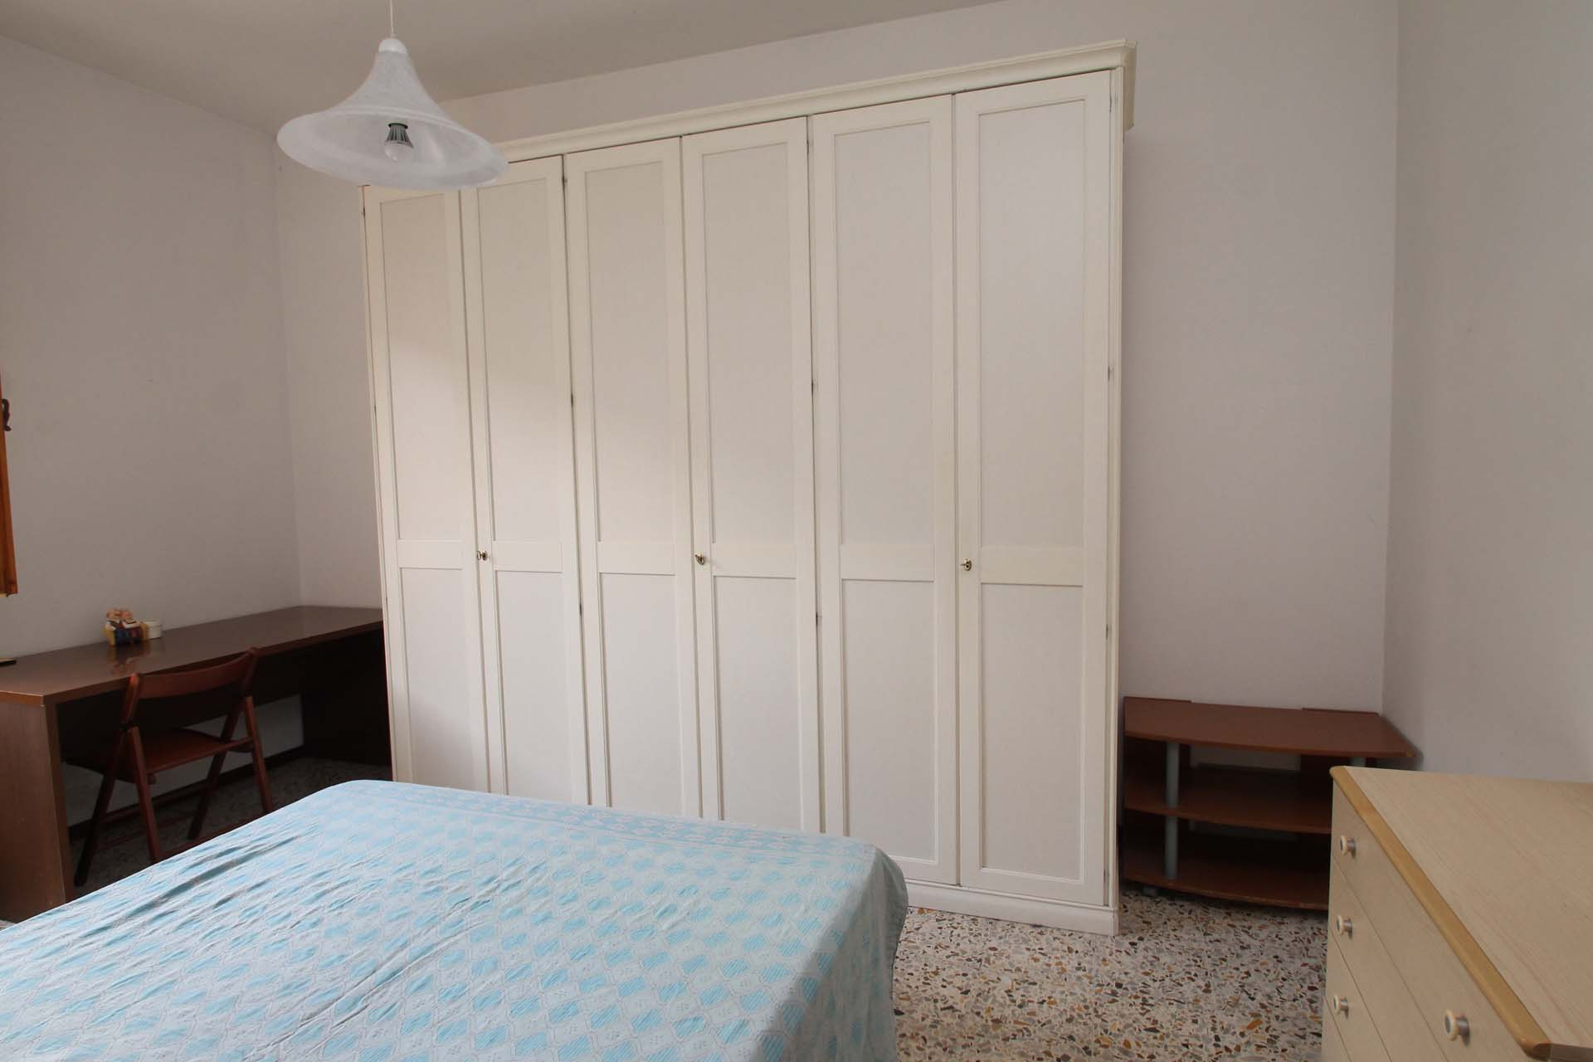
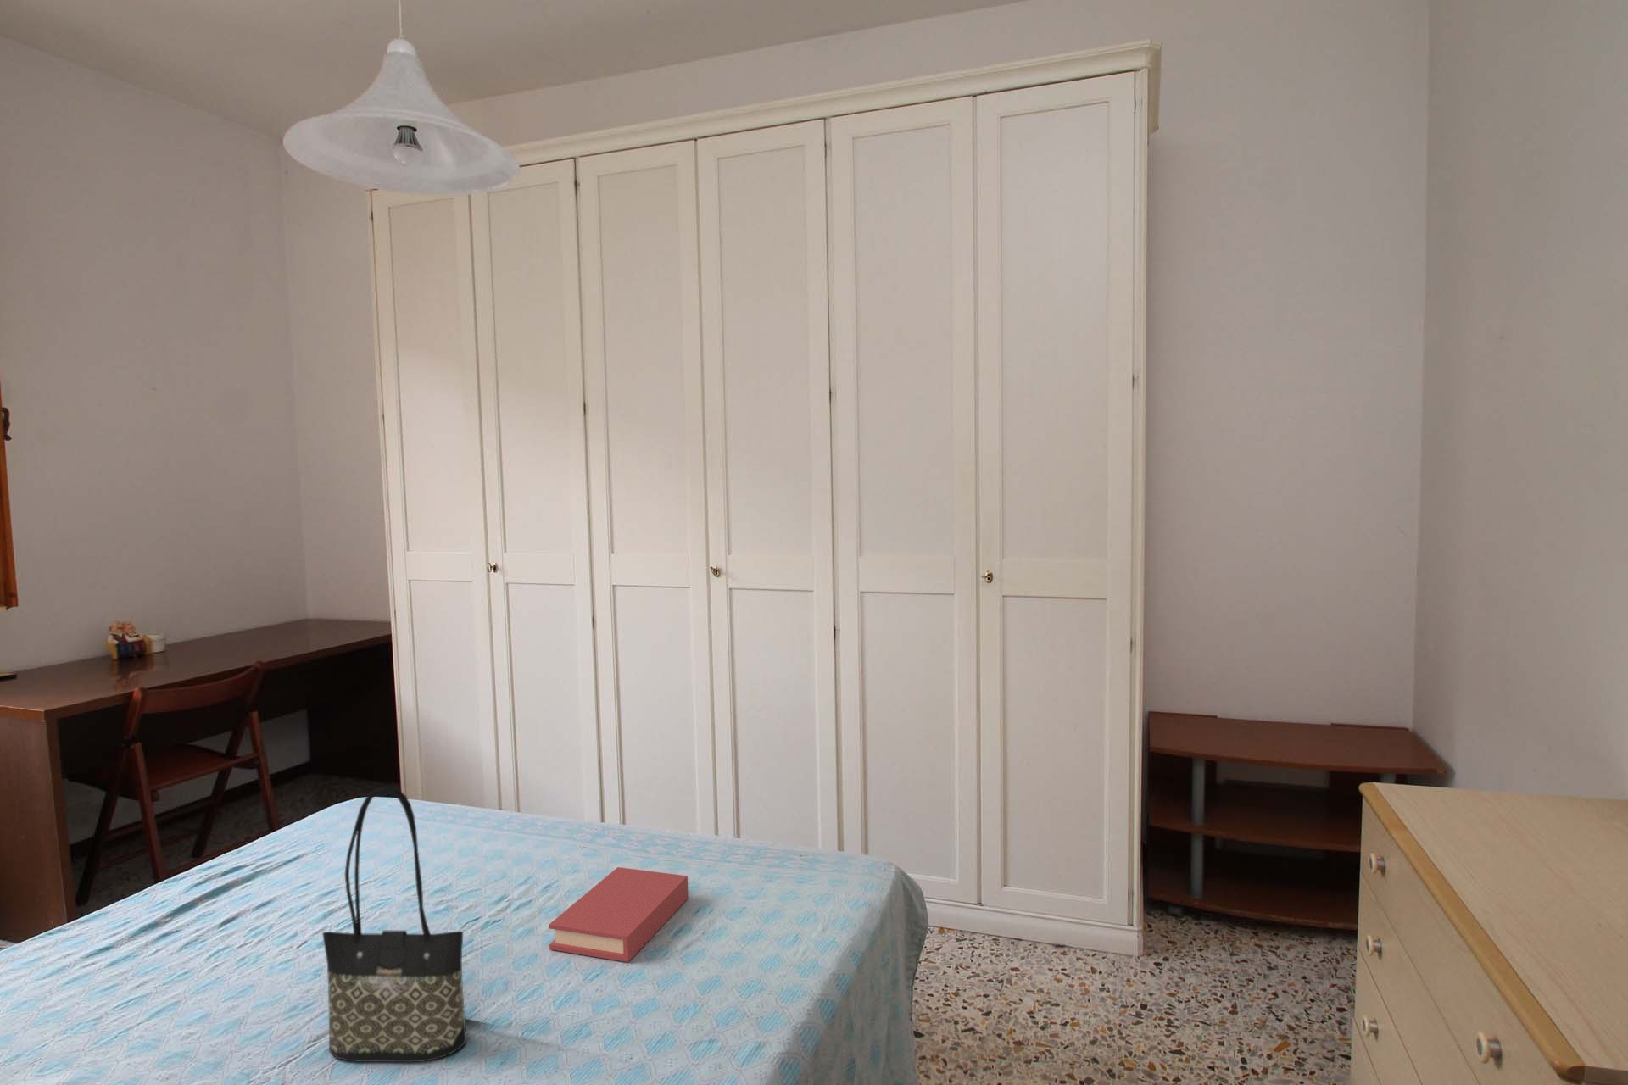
+ book (623, 911)
+ tote bag (391, 931)
